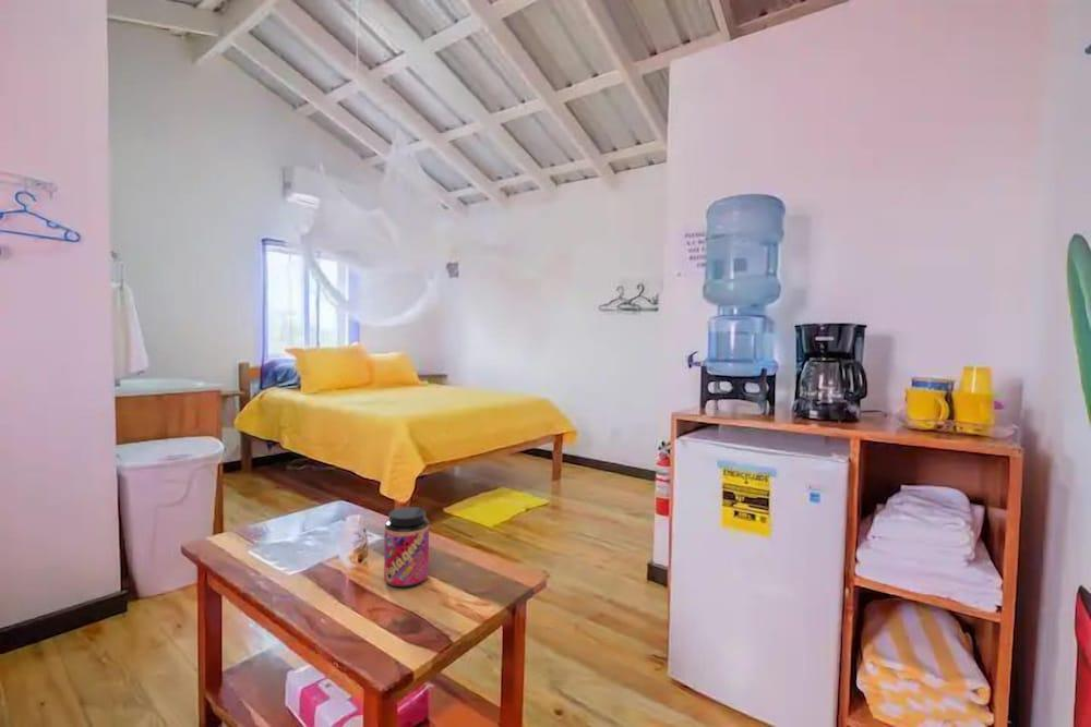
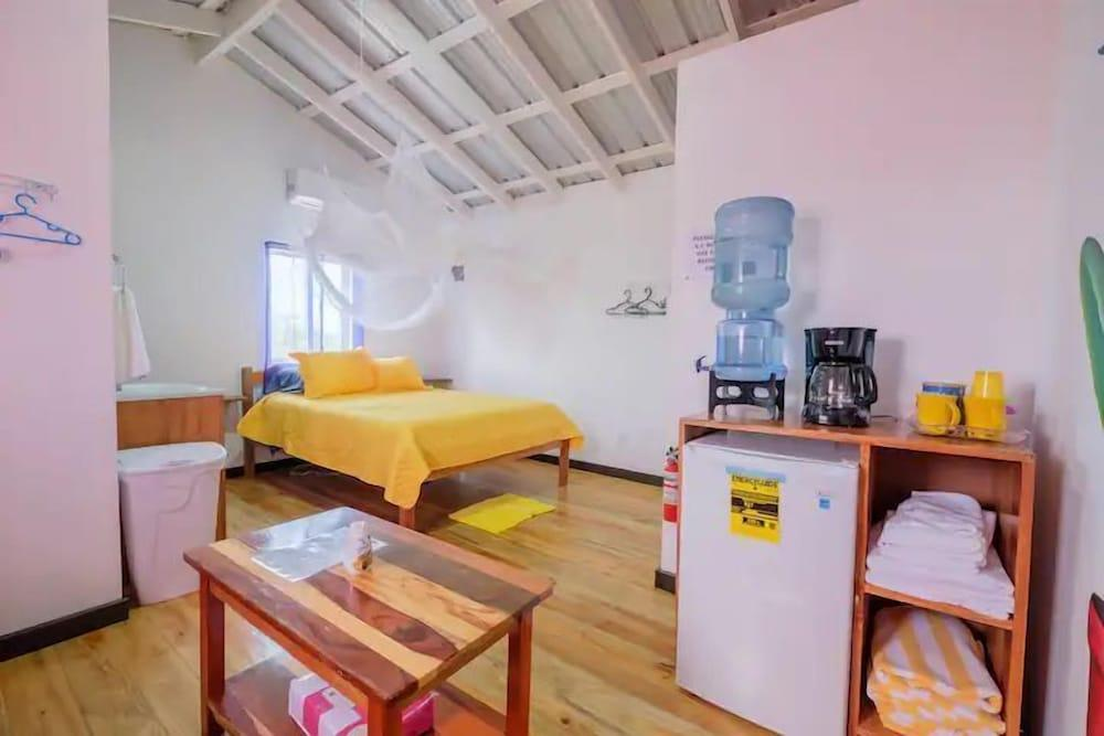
- jar (406, 545)
